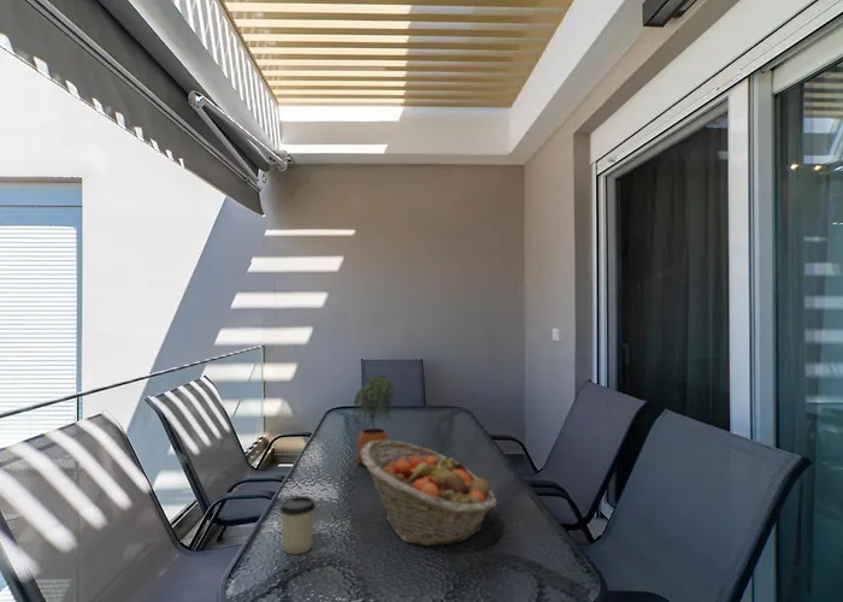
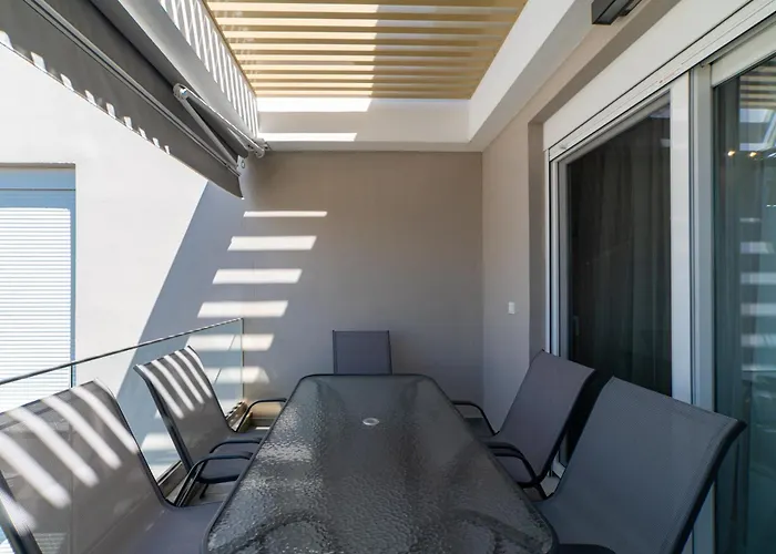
- potted plant (373, 419)
- fruit basket (426, 484)
- cup (297, 524)
